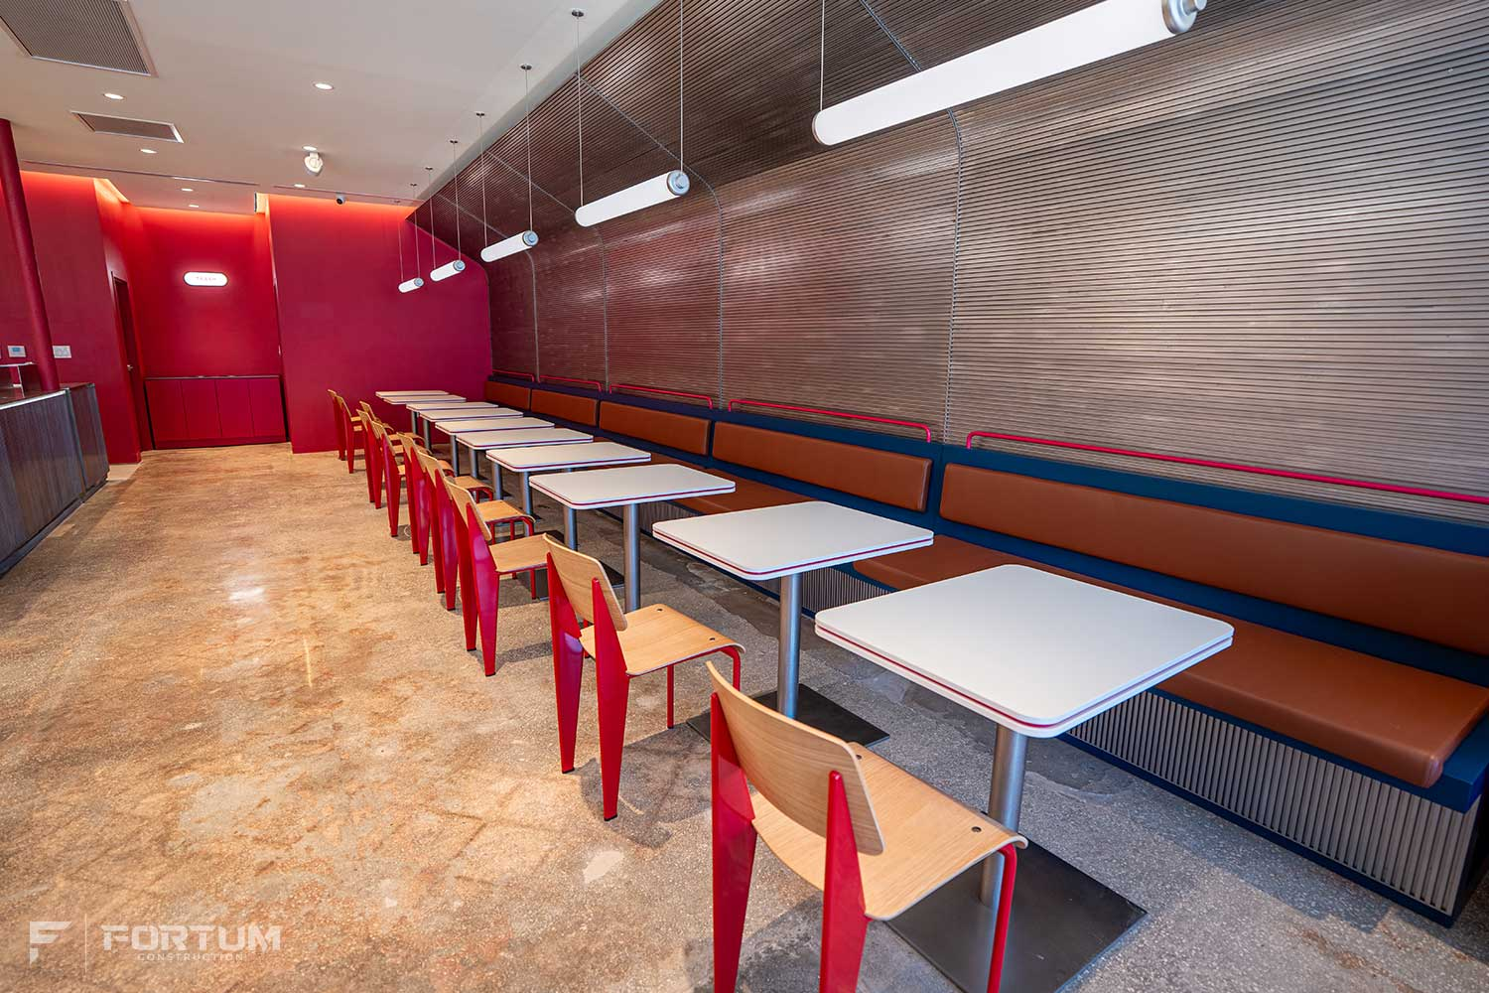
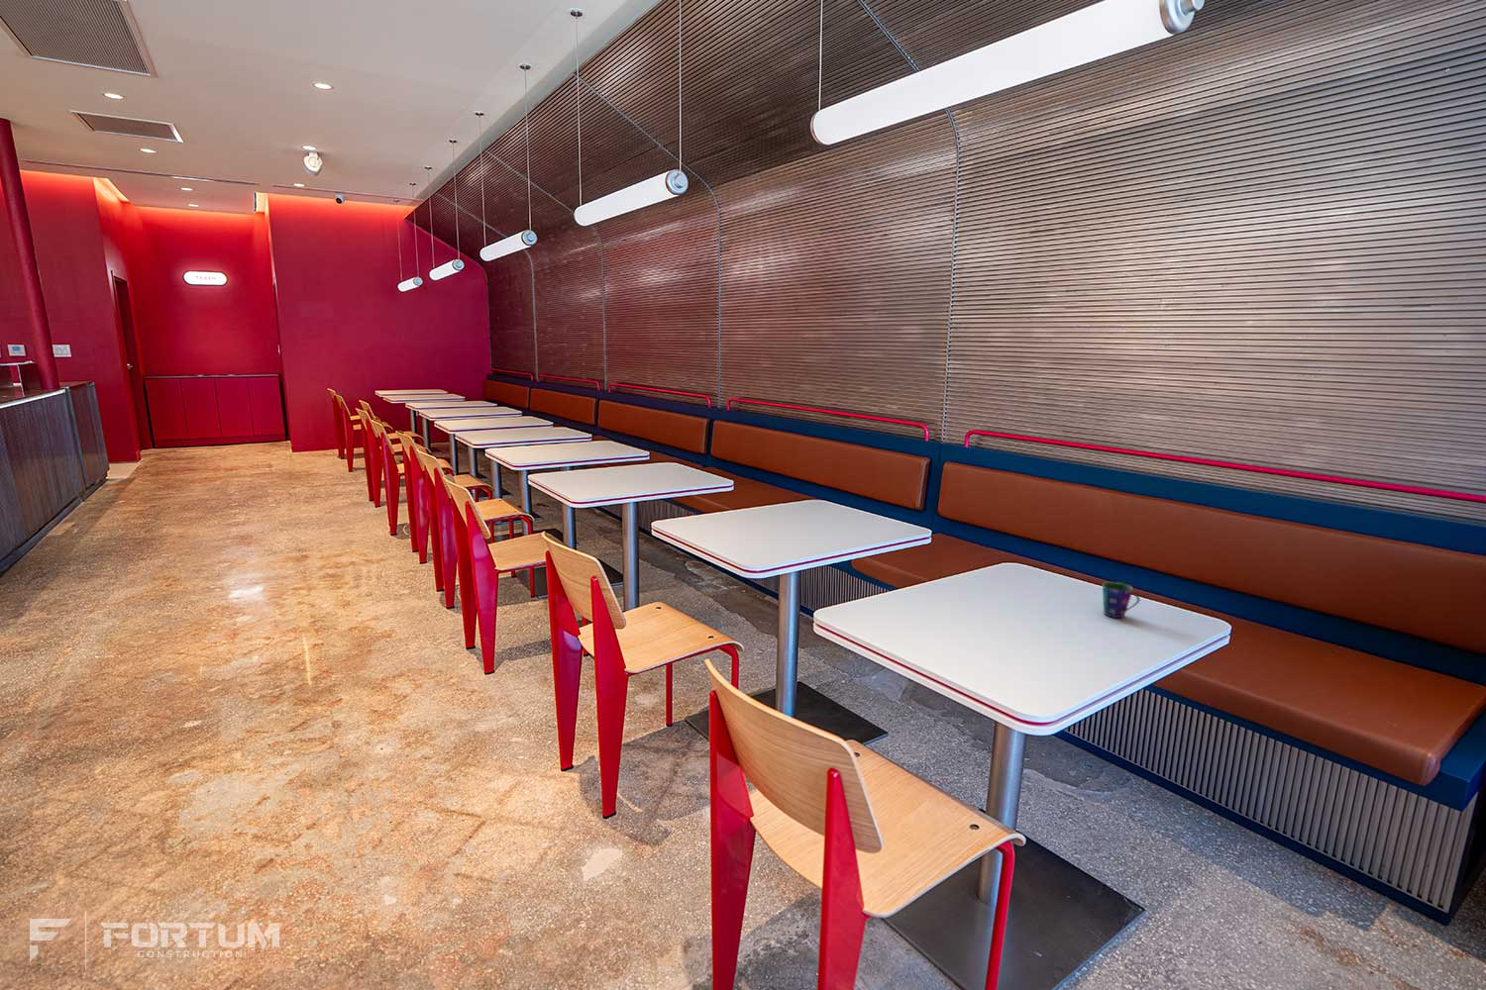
+ cup (1119, 602)
